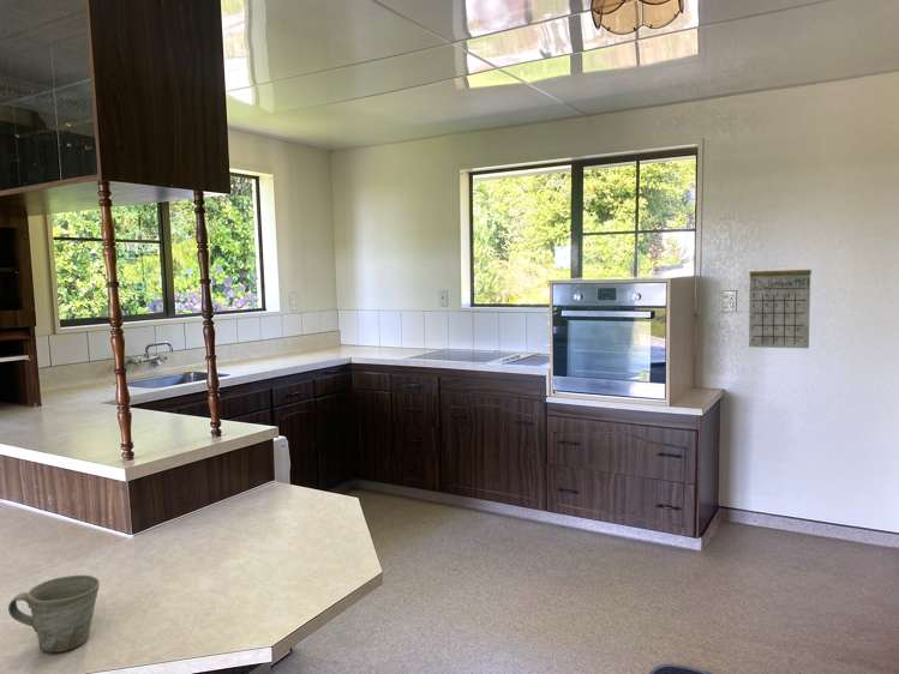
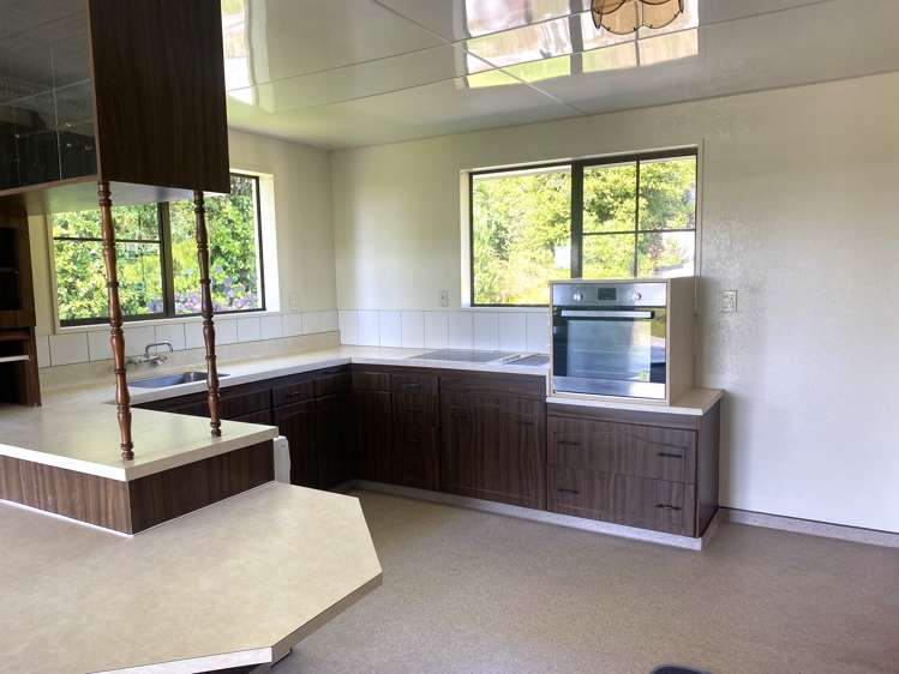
- calendar (779, 300)
- mug (59, 614)
